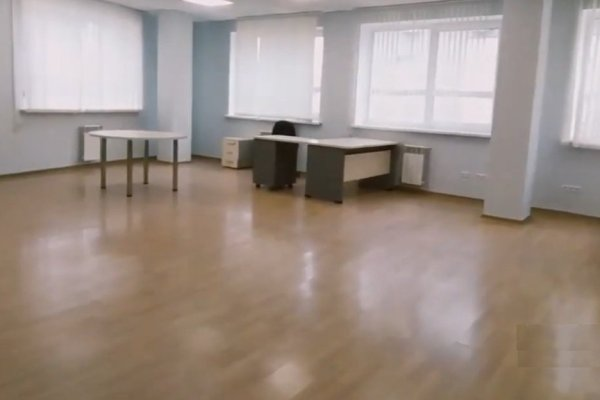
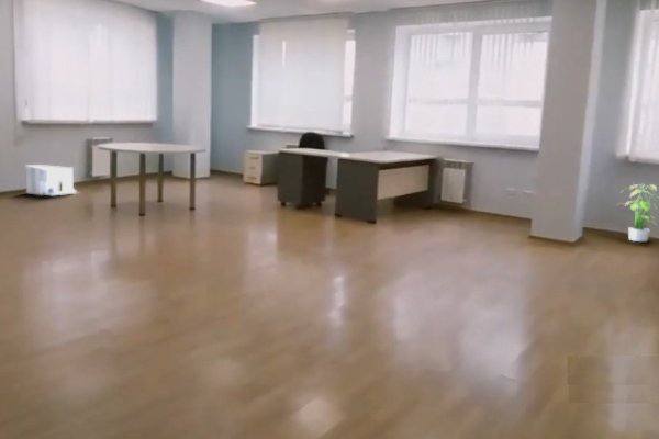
+ architectural model (54, 179)
+ potted plant (636, 212)
